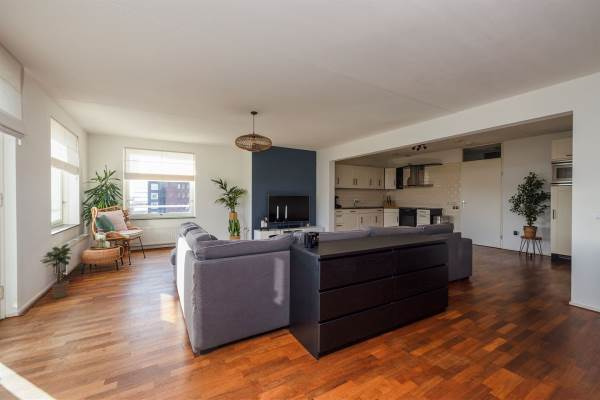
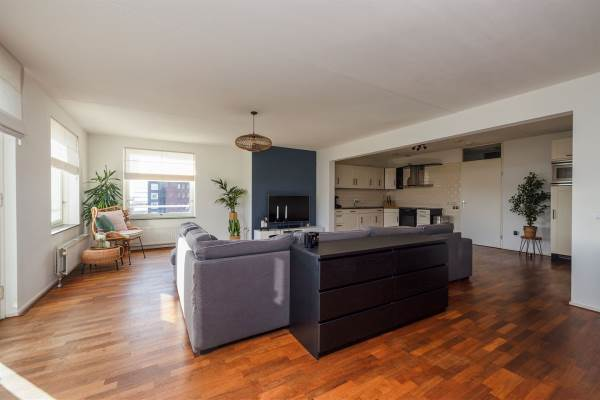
- potted plant (57, 271)
